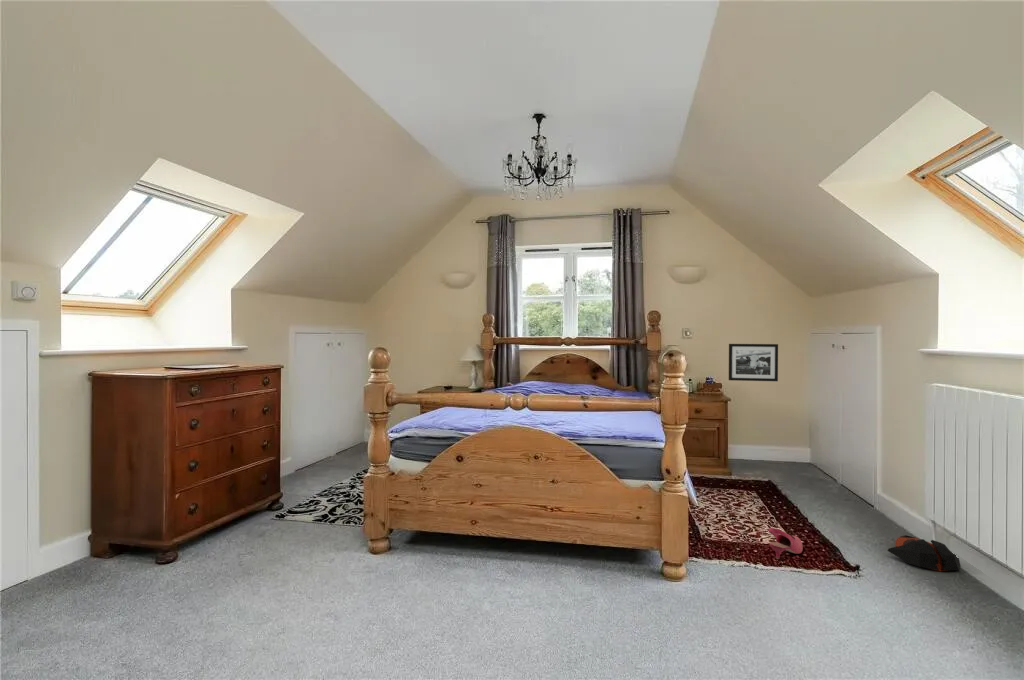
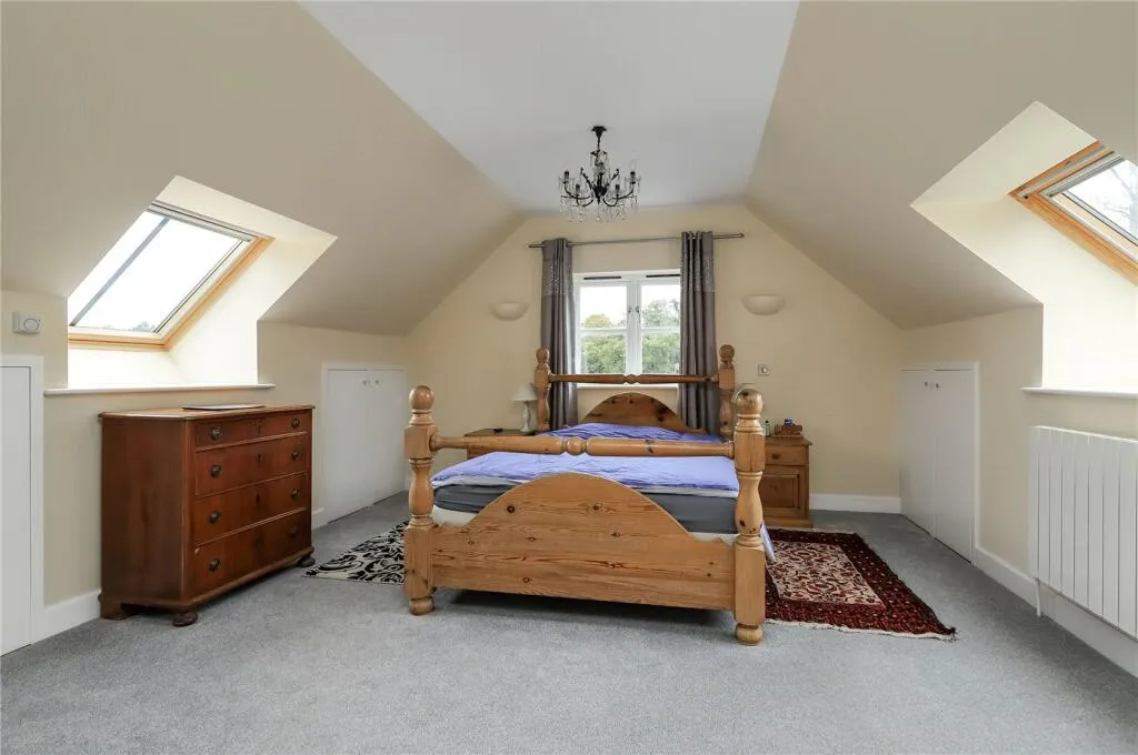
- bag (920, 545)
- shoe (785, 537)
- picture frame (753, 362)
